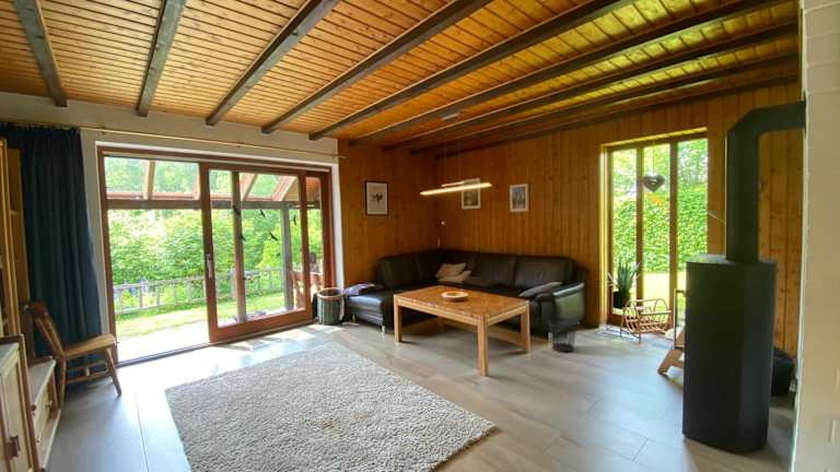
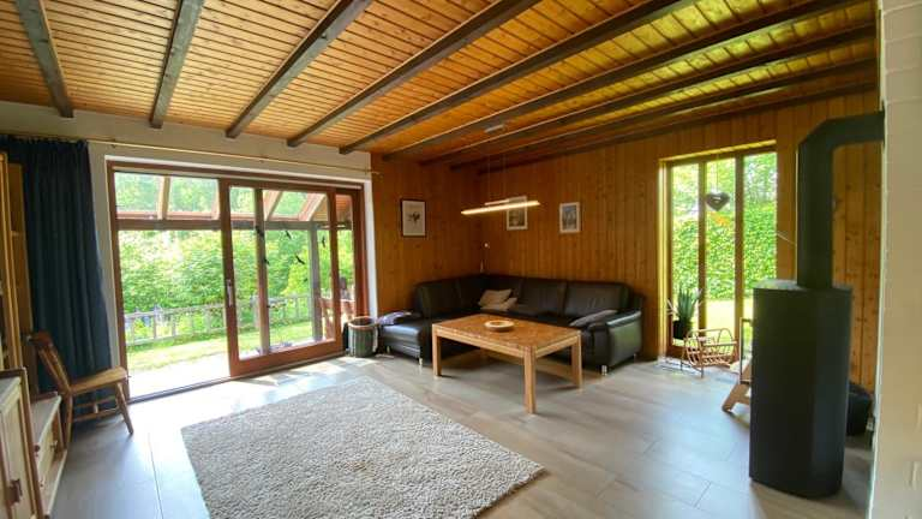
- wastebasket (562, 334)
